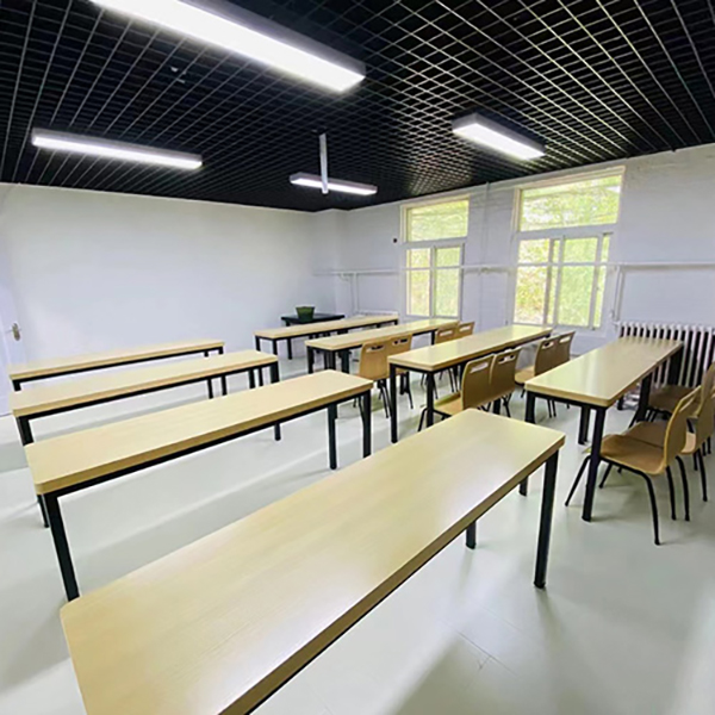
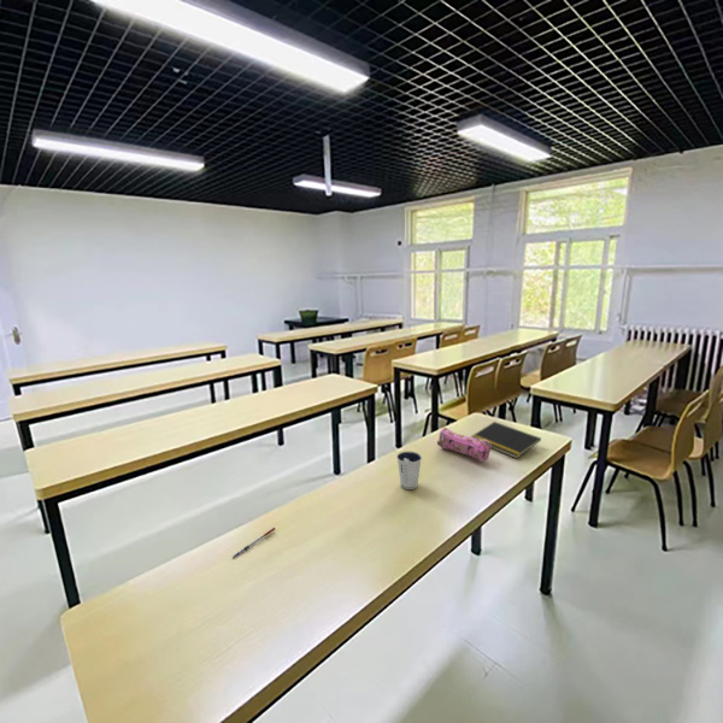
+ dixie cup (408, 470)
+ notepad (504, 439)
+ pen (254, 541)
+ pencil case (463, 443)
